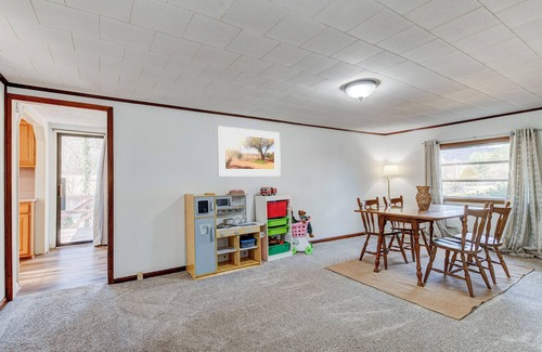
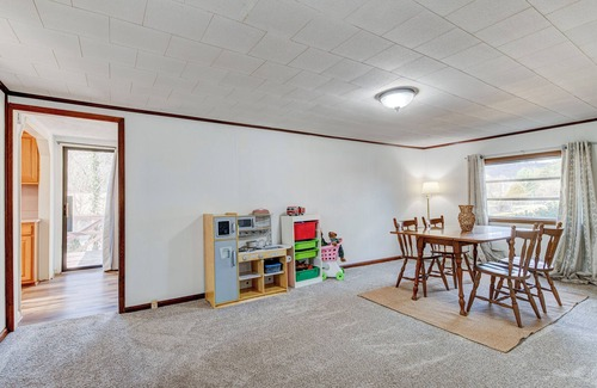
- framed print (250, 153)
